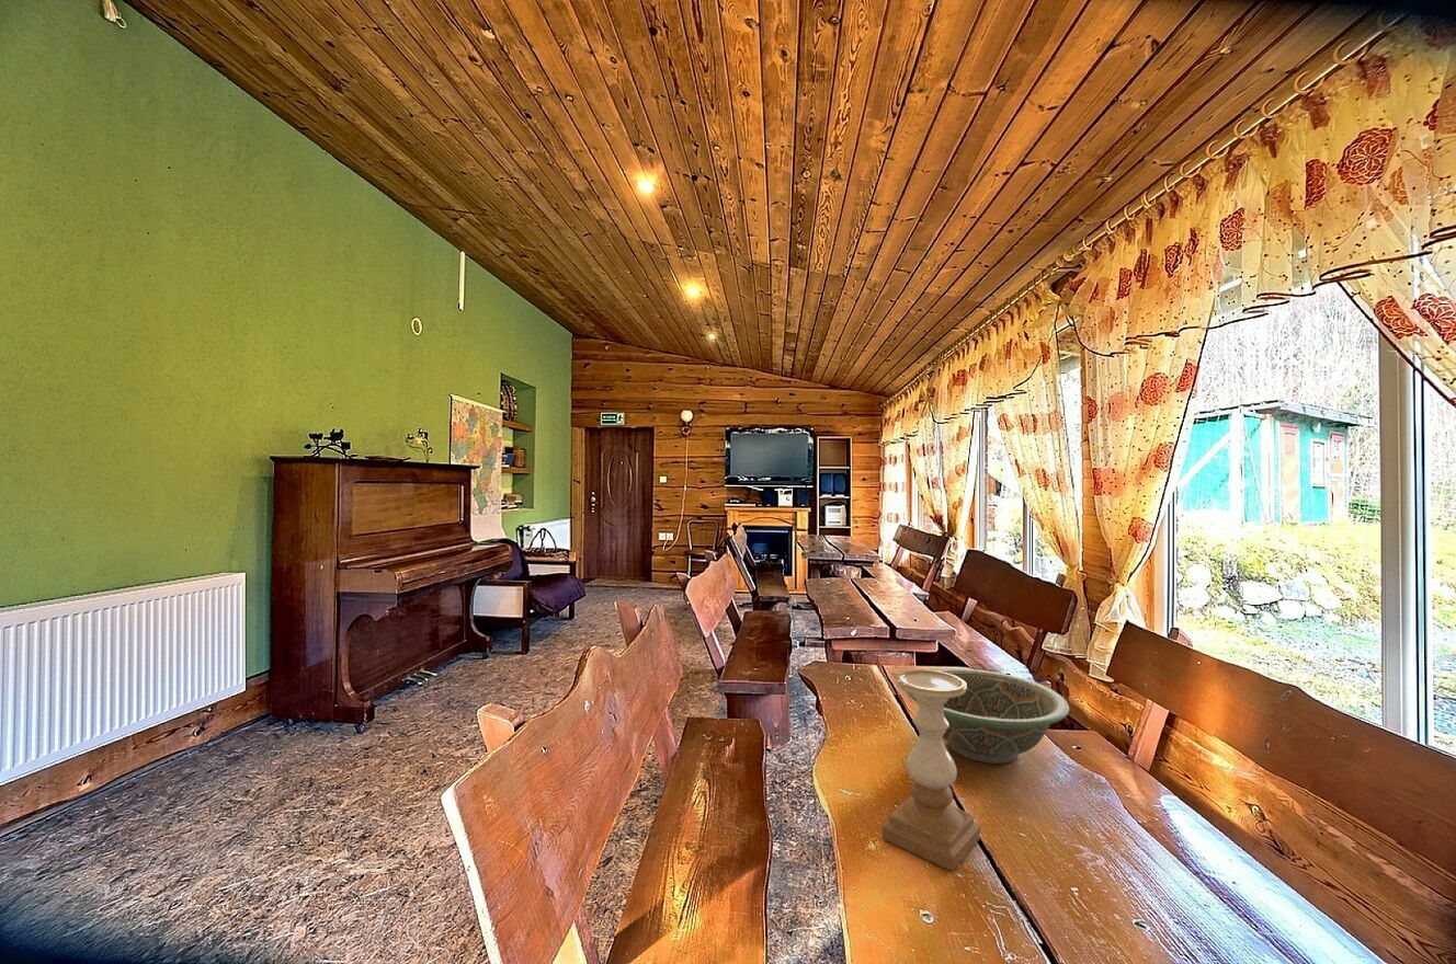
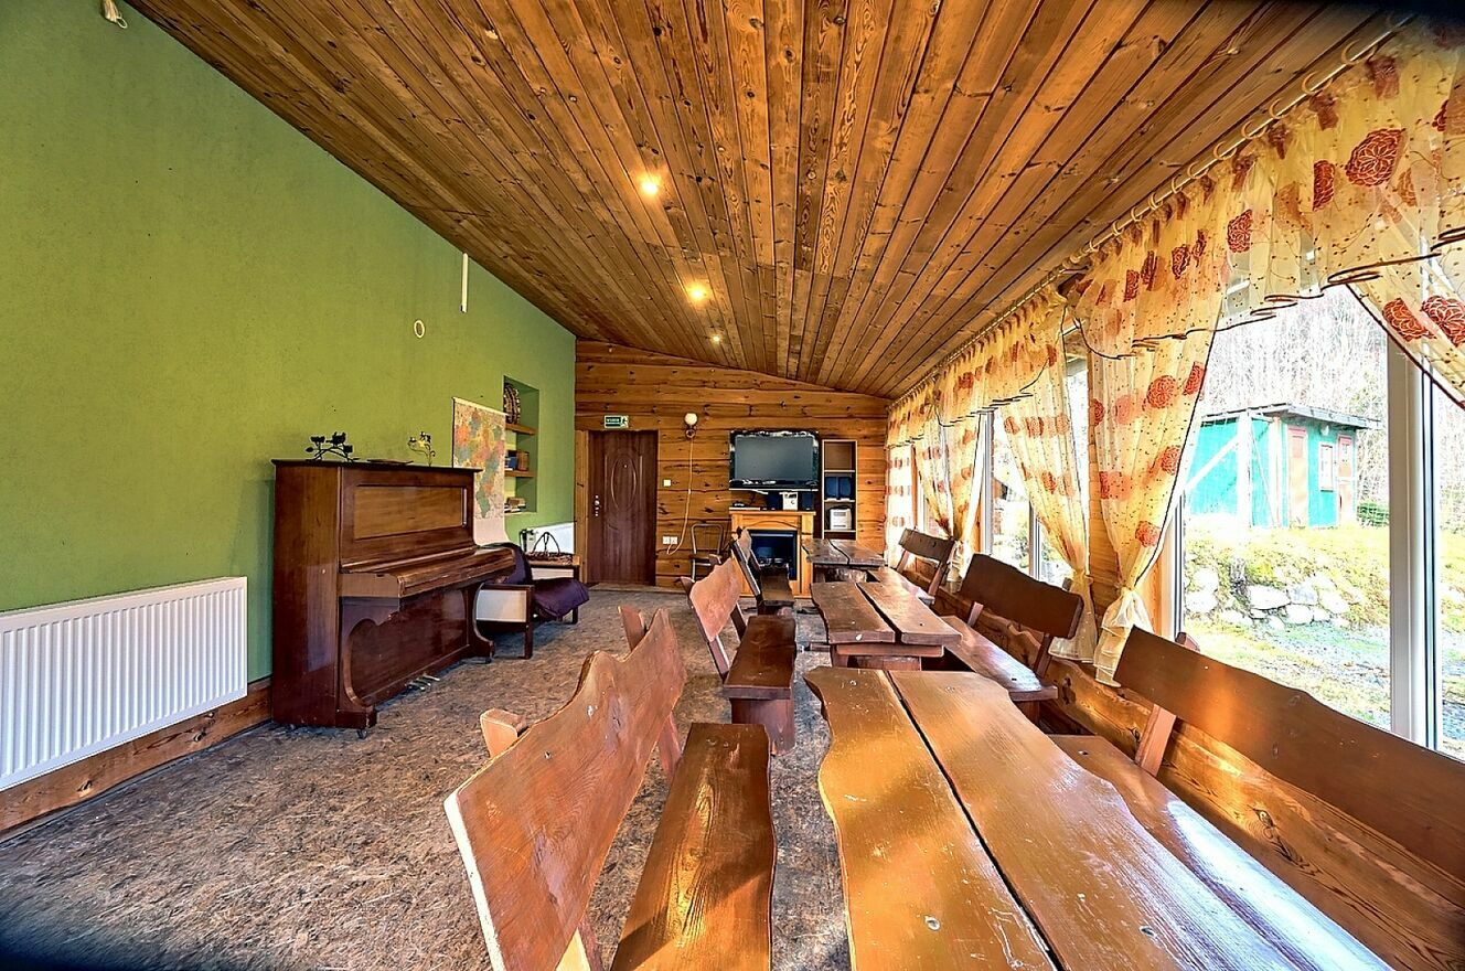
- decorative bowl (982, 720)
- candle holder (931, 758)
